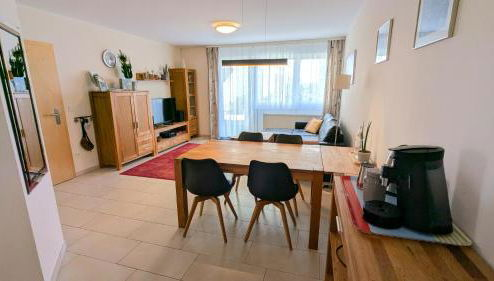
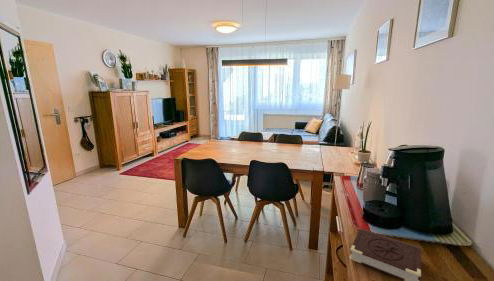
+ book (385, 252)
